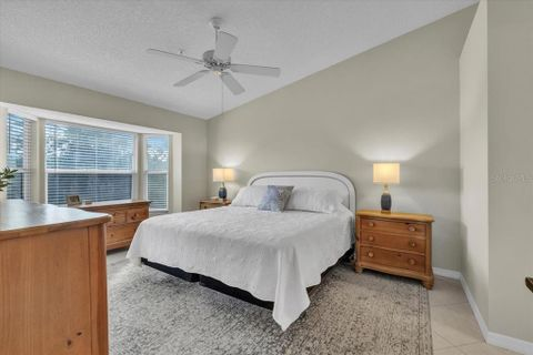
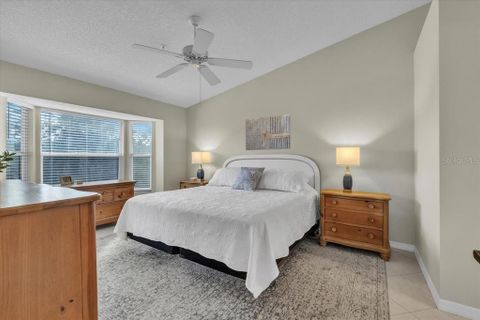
+ wall art (266, 133)
